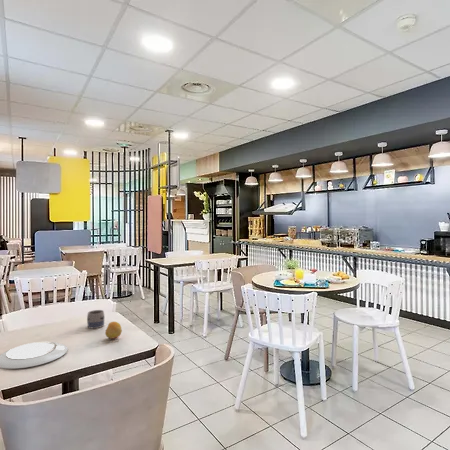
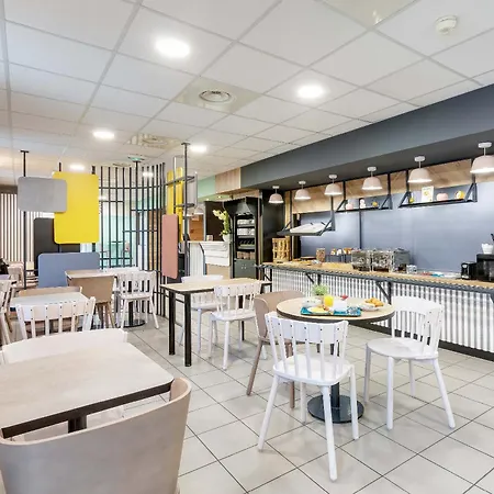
- fruit (113, 330)
- mug (96, 318)
- plate (32, 352)
